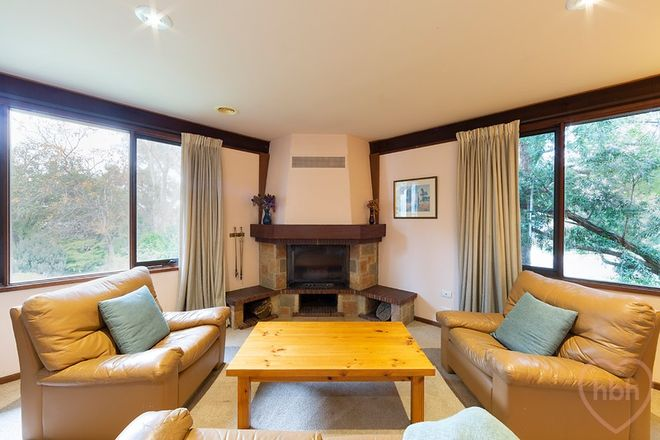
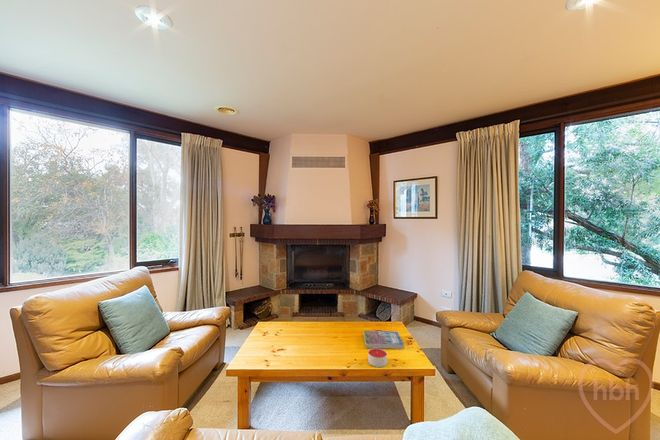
+ candle (377, 357)
+ book (382, 339)
